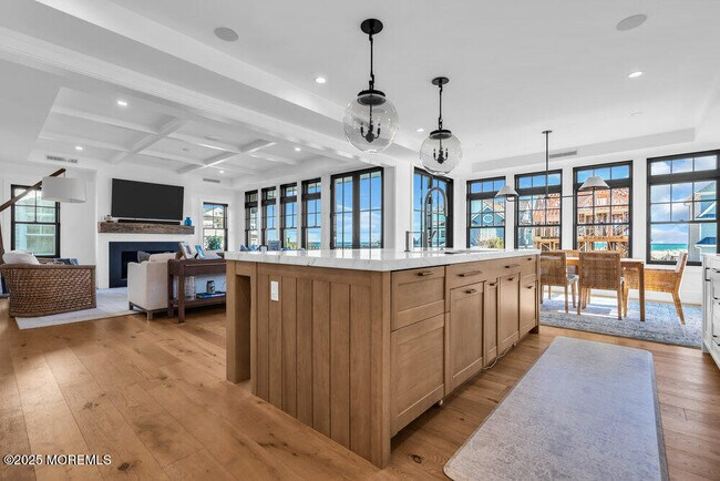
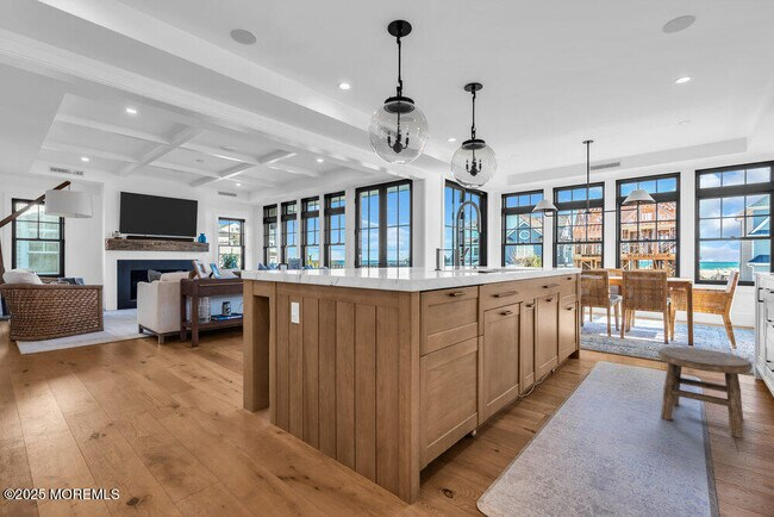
+ stool (701, 386)
